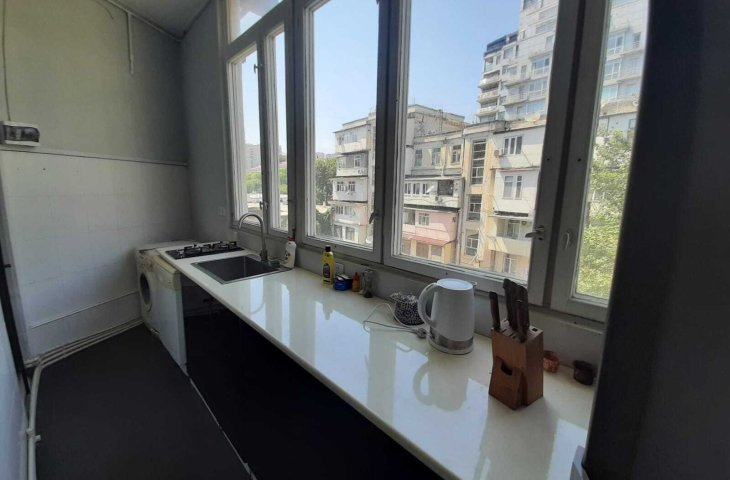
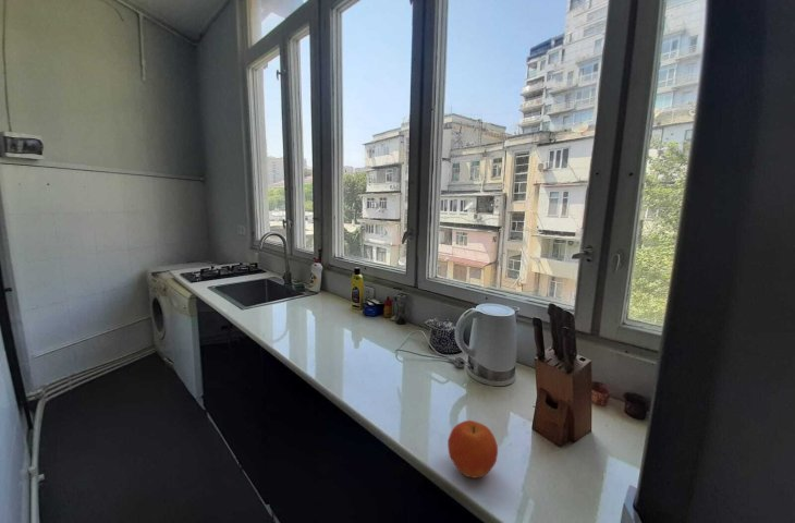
+ fruit (472, 447)
